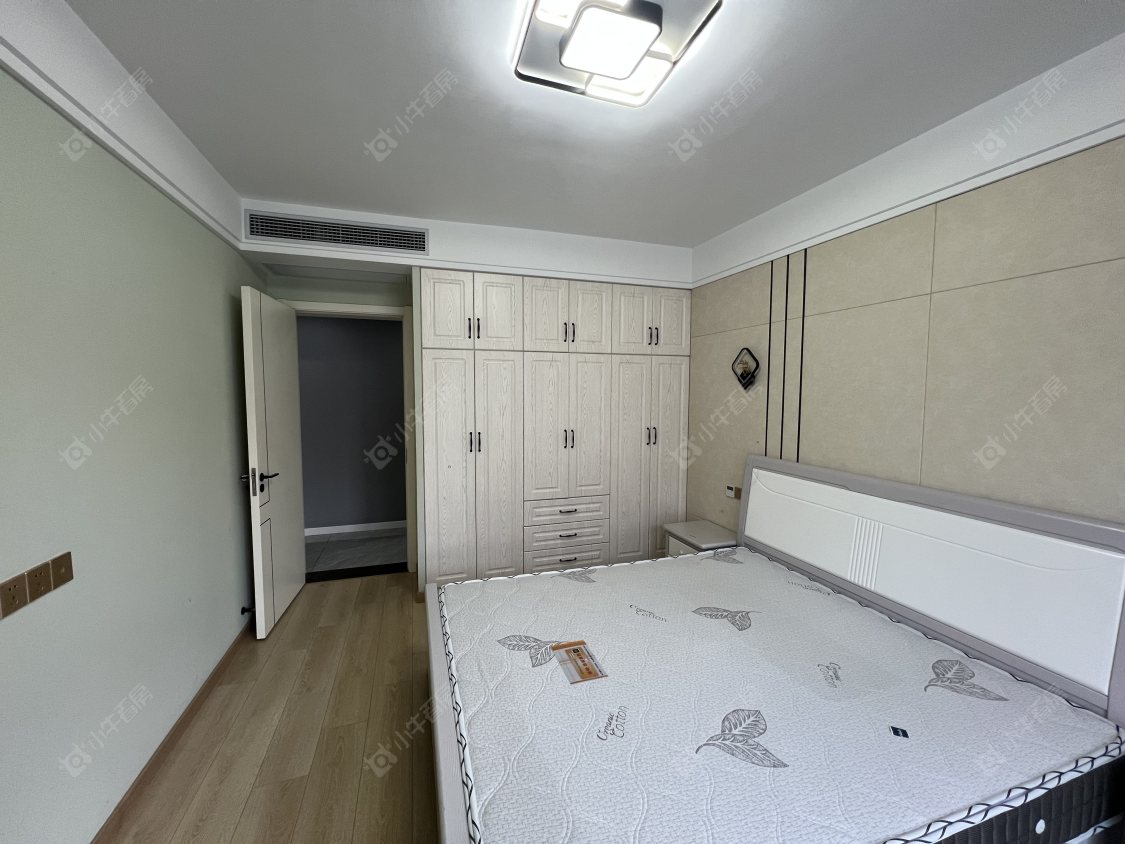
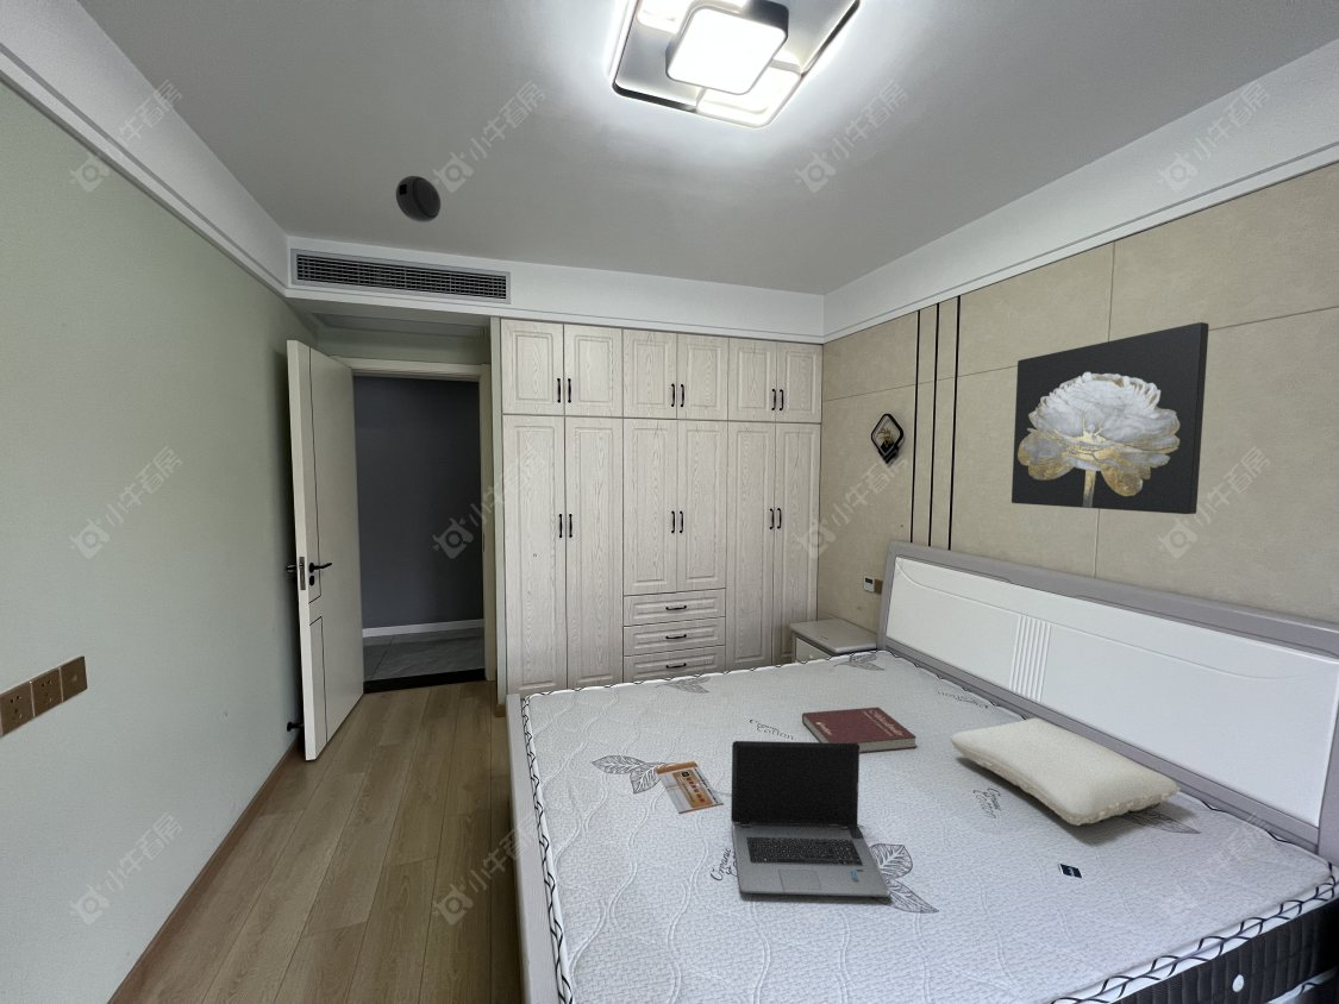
+ book (856, 728)
+ pillow (1053, 764)
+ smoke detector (418, 199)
+ laptop computer (805, 814)
+ wall art (1095, 426)
